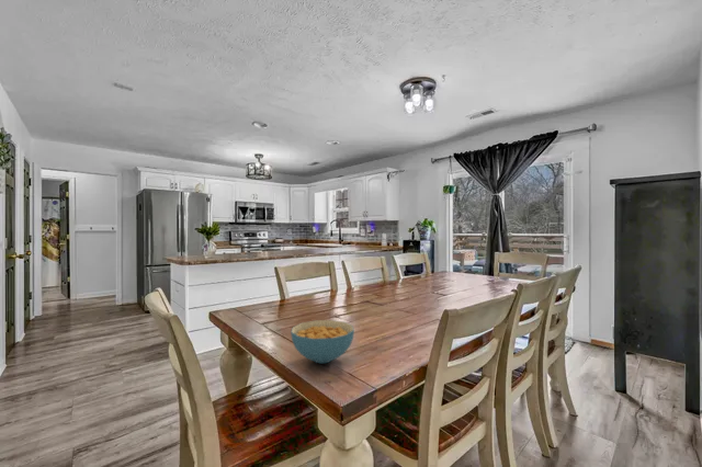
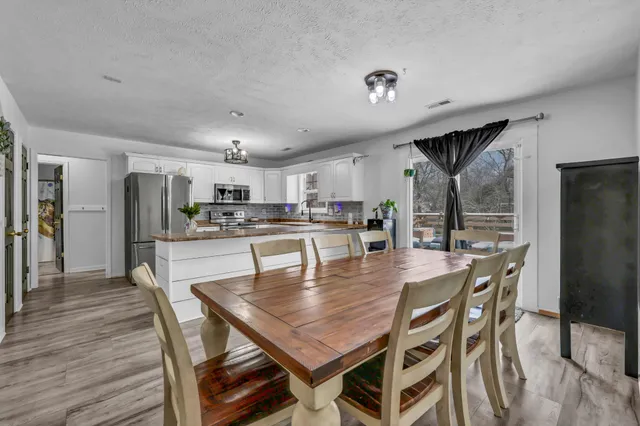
- cereal bowl (322, 343)
